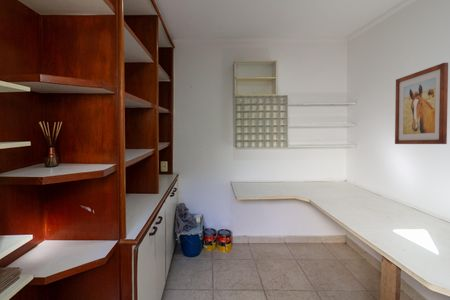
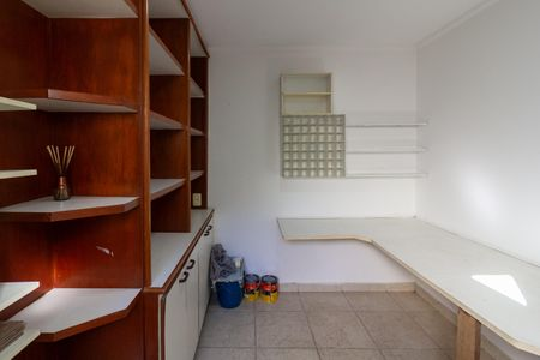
- wall art (418, 108)
